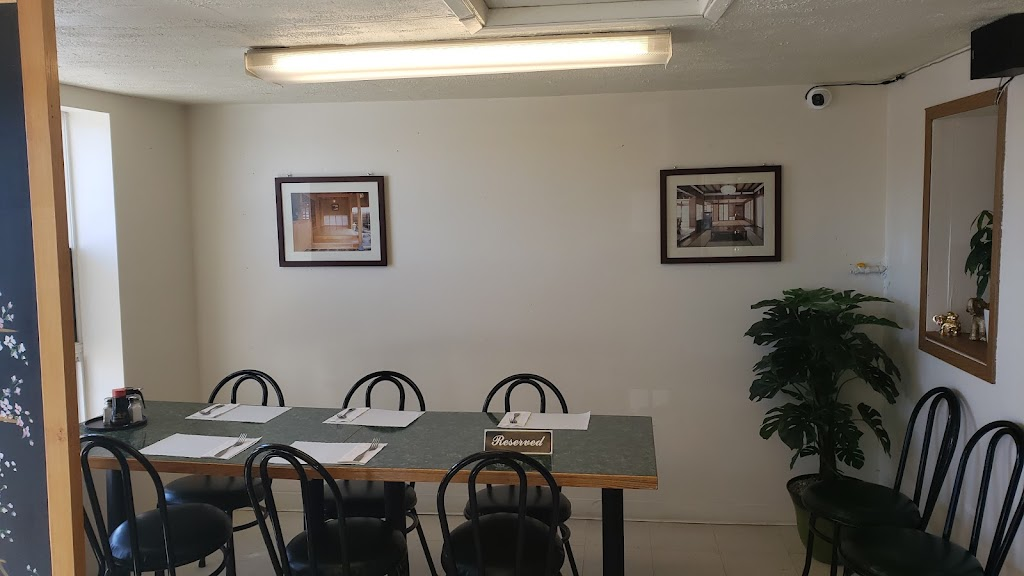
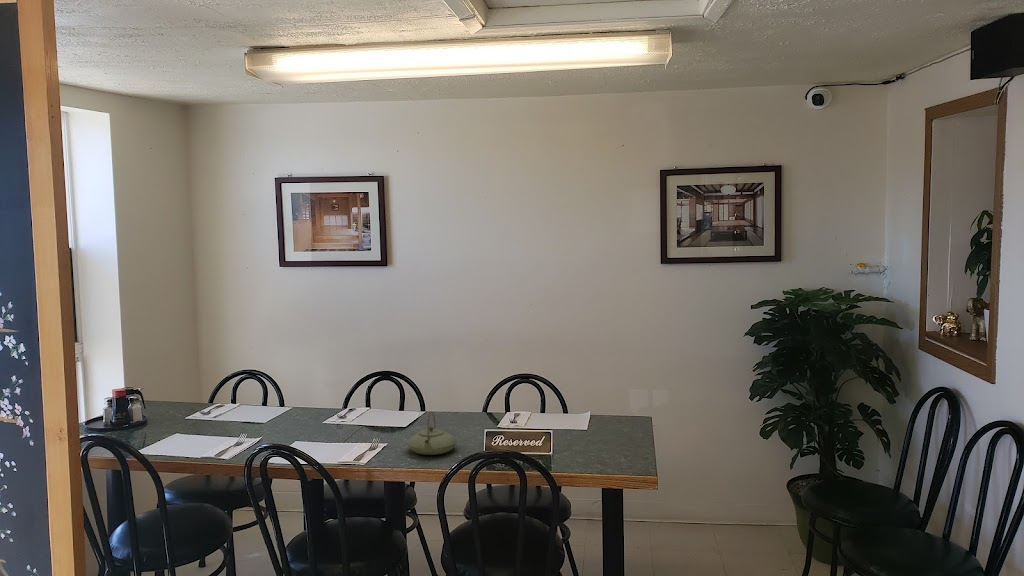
+ teapot (430, 432)
